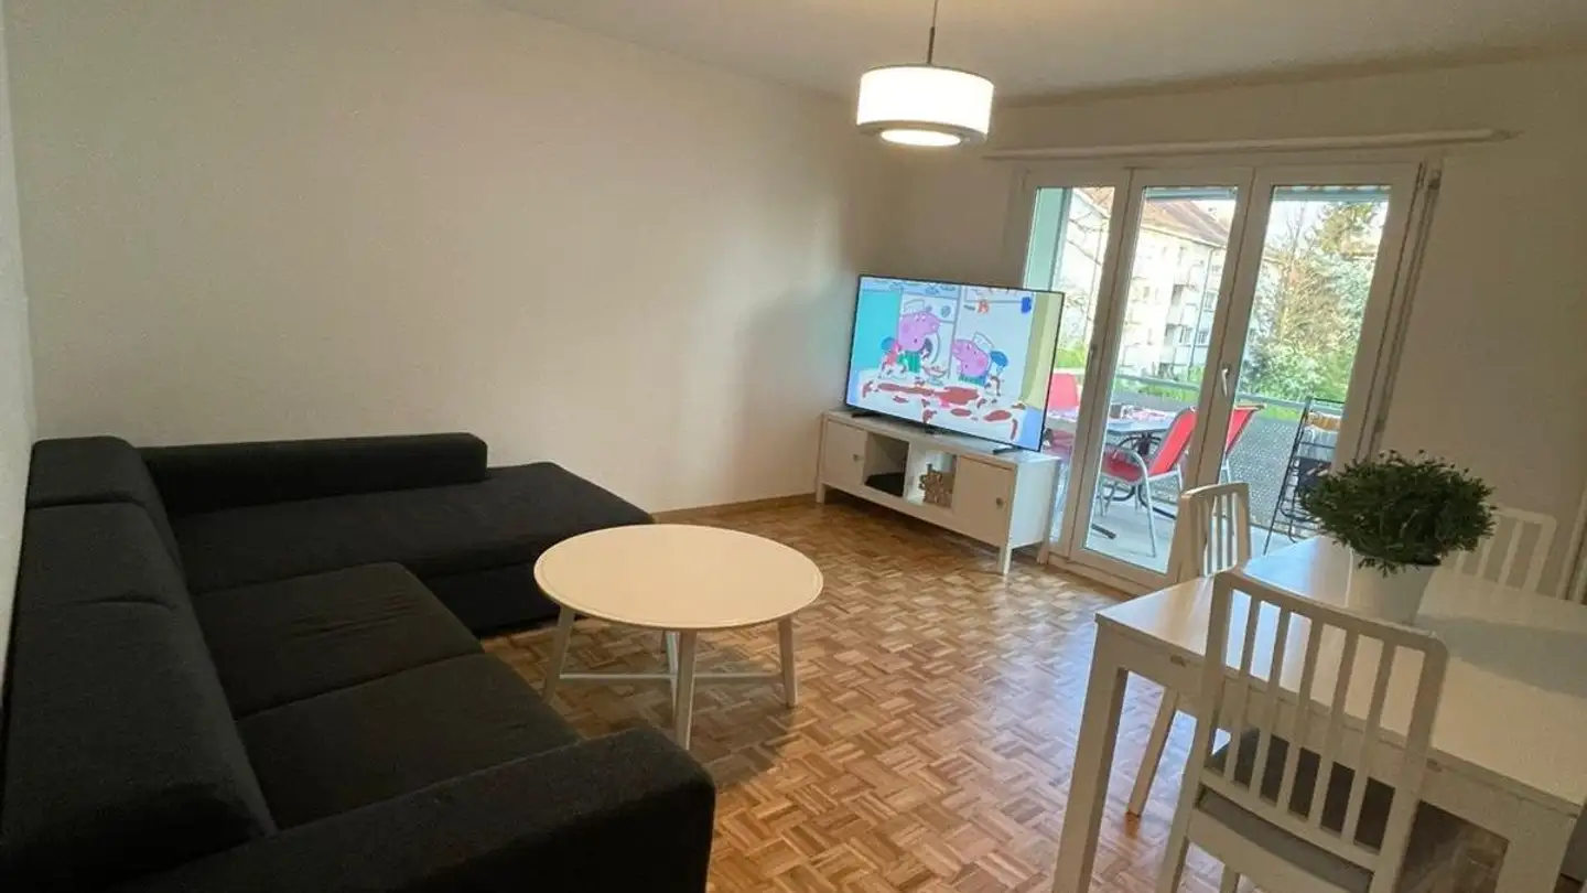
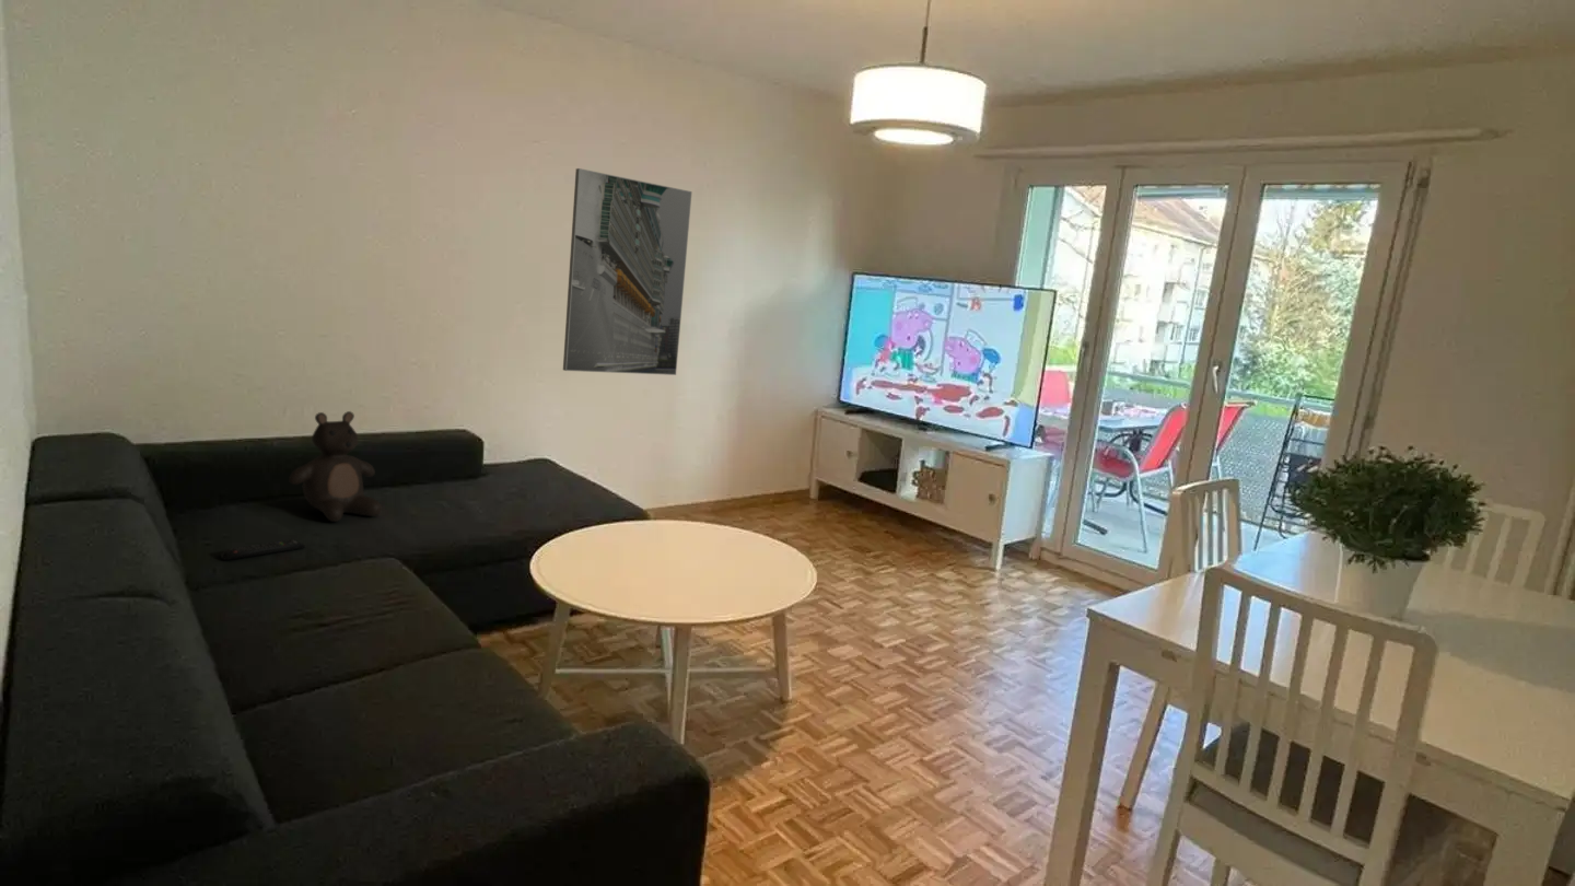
+ teddy bear (341, 464)
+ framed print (629, 278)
+ remote control (264, 549)
